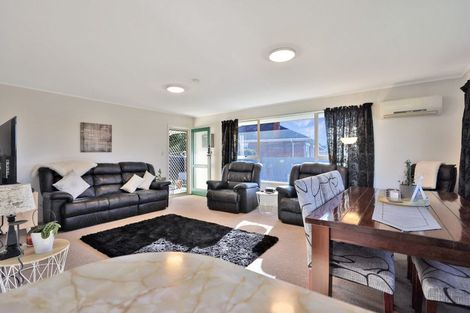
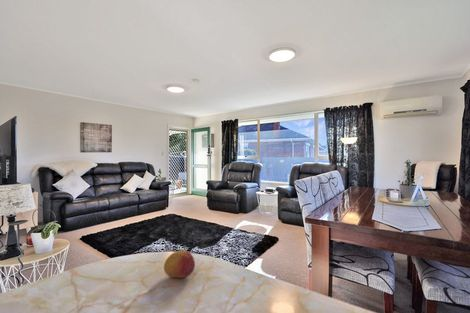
+ fruit (179, 263)
